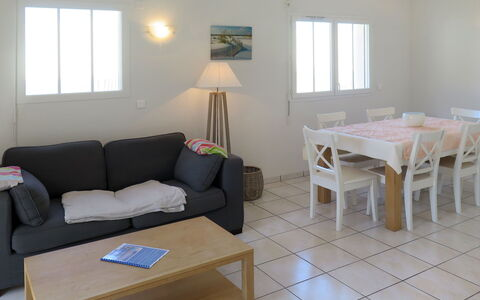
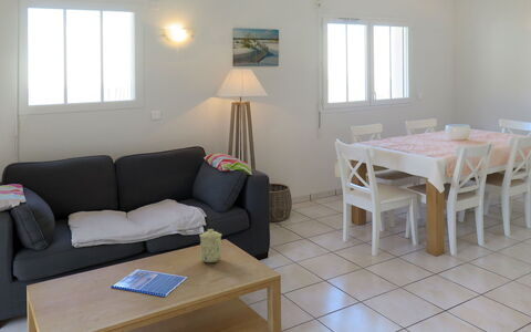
+ mug (211, 245)
